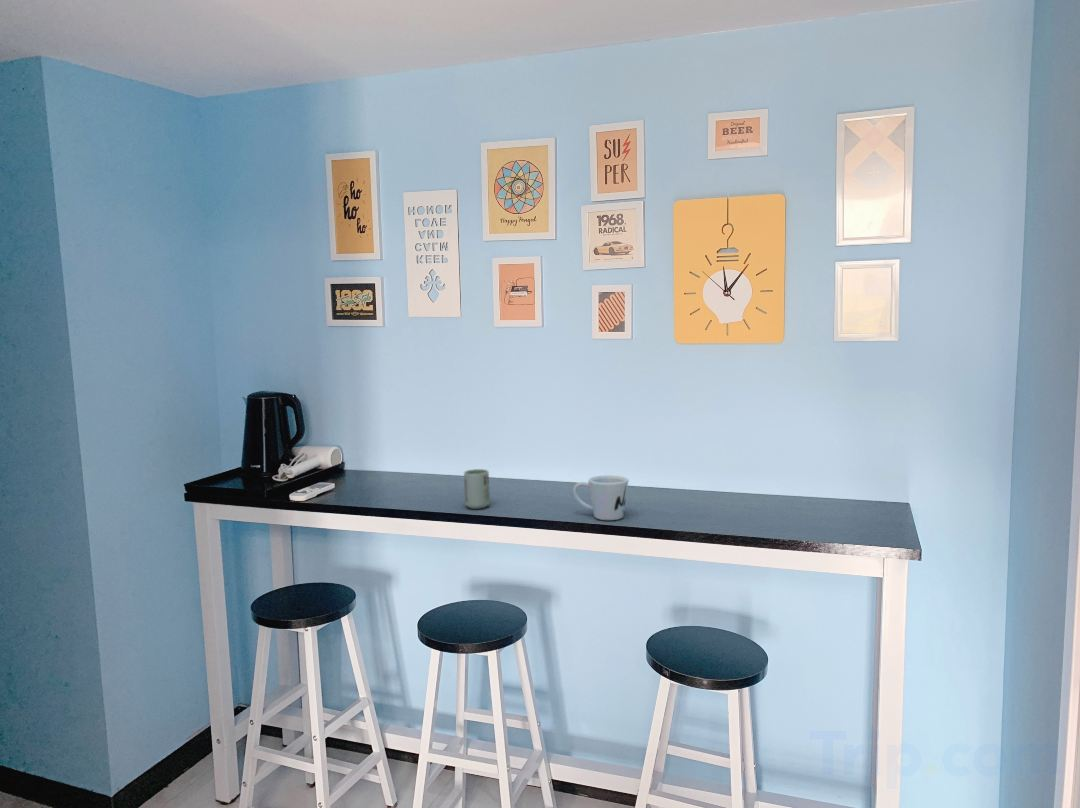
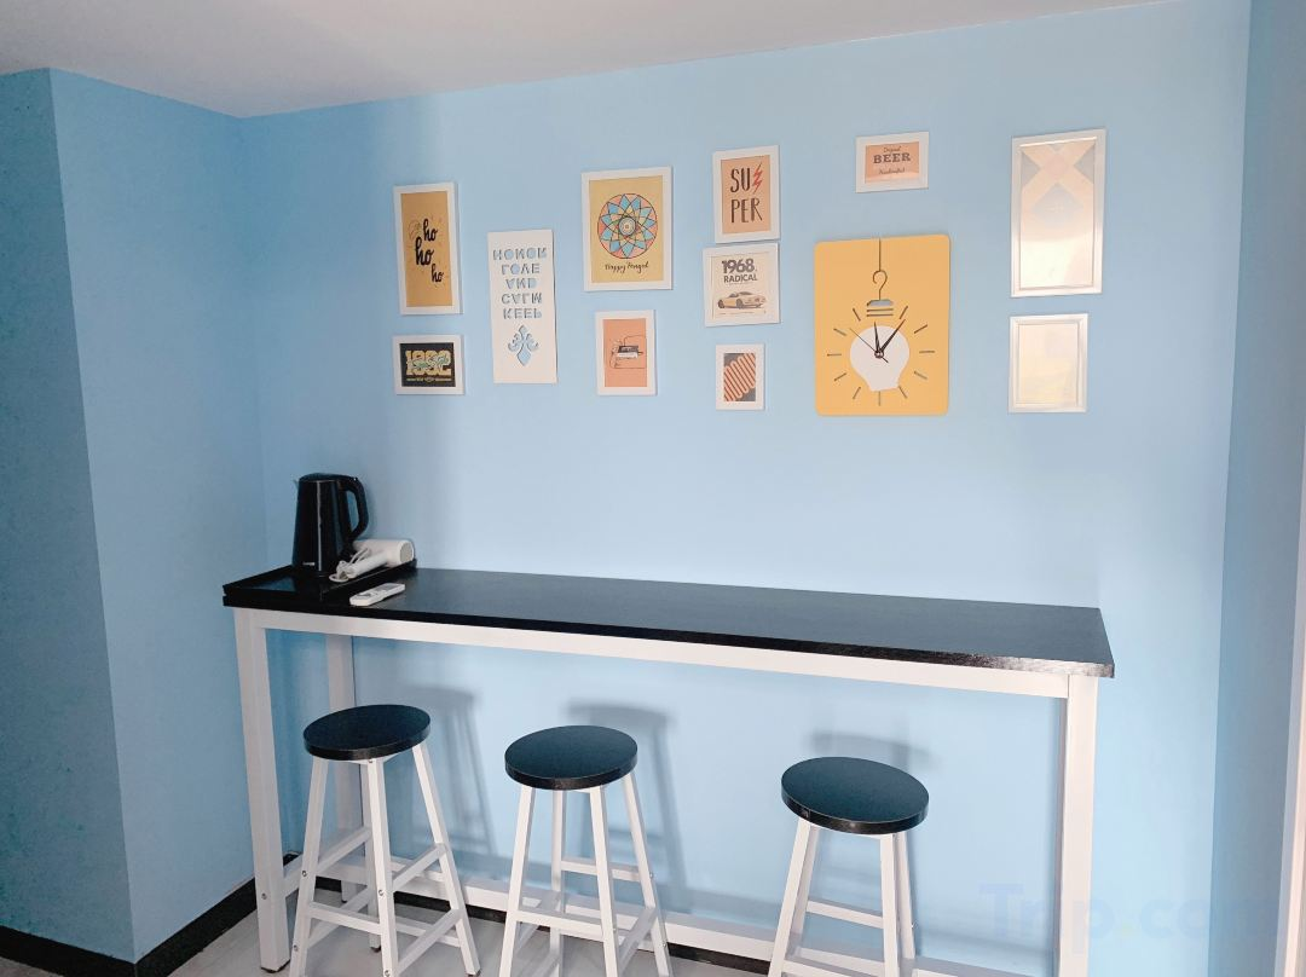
- cup (476, 488)
- mug (600, 497)
